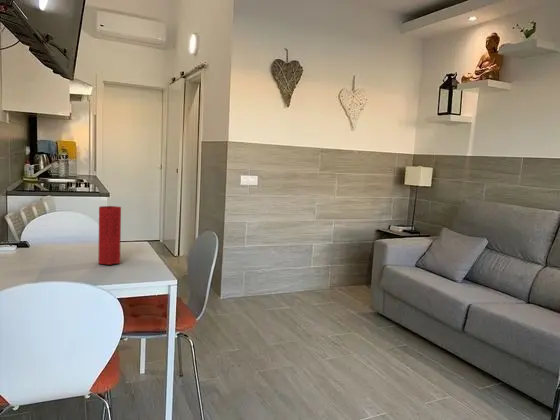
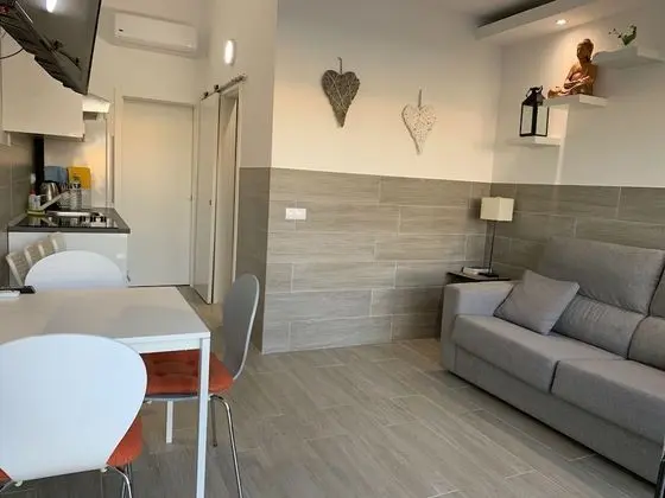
- vase (109, 235)
